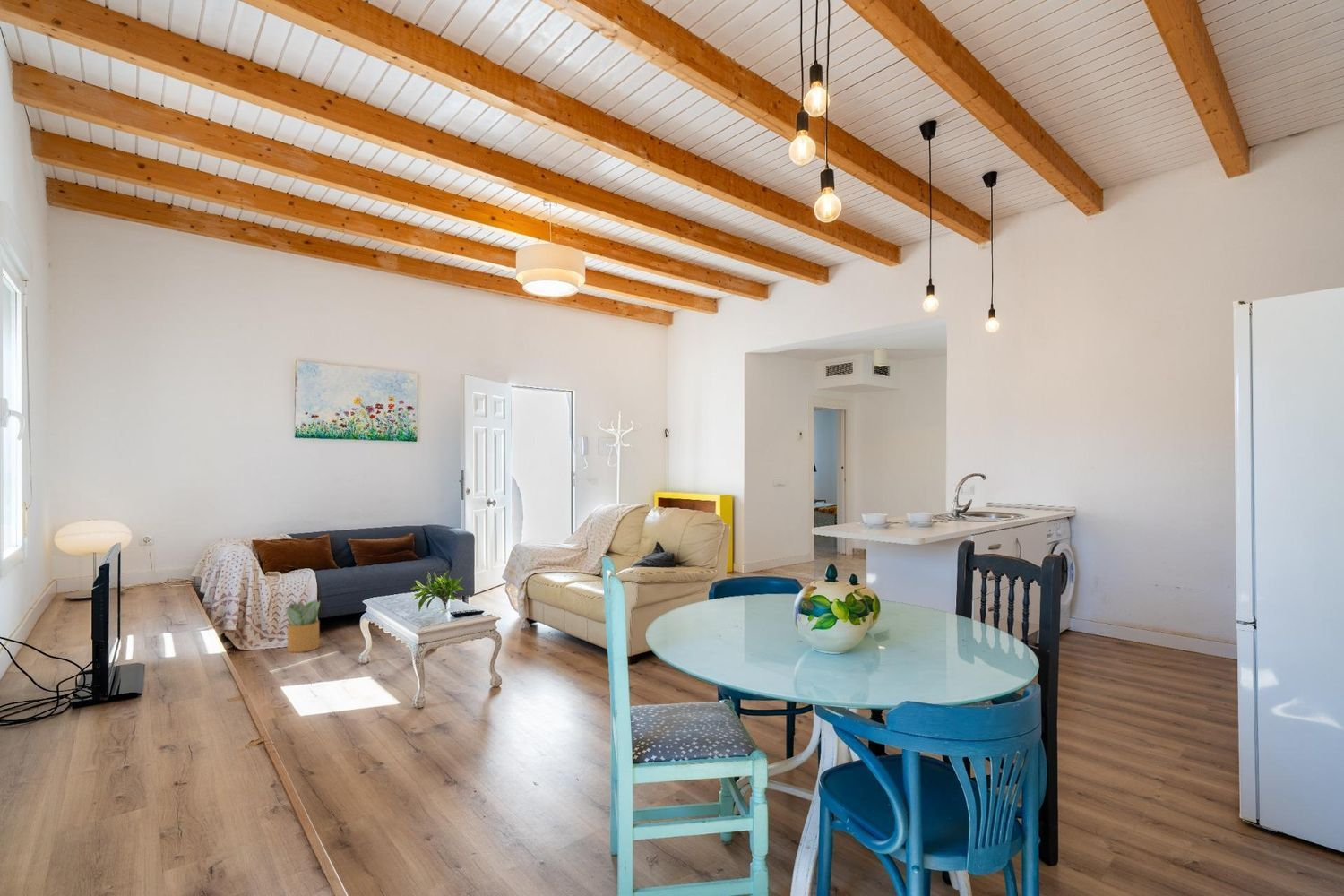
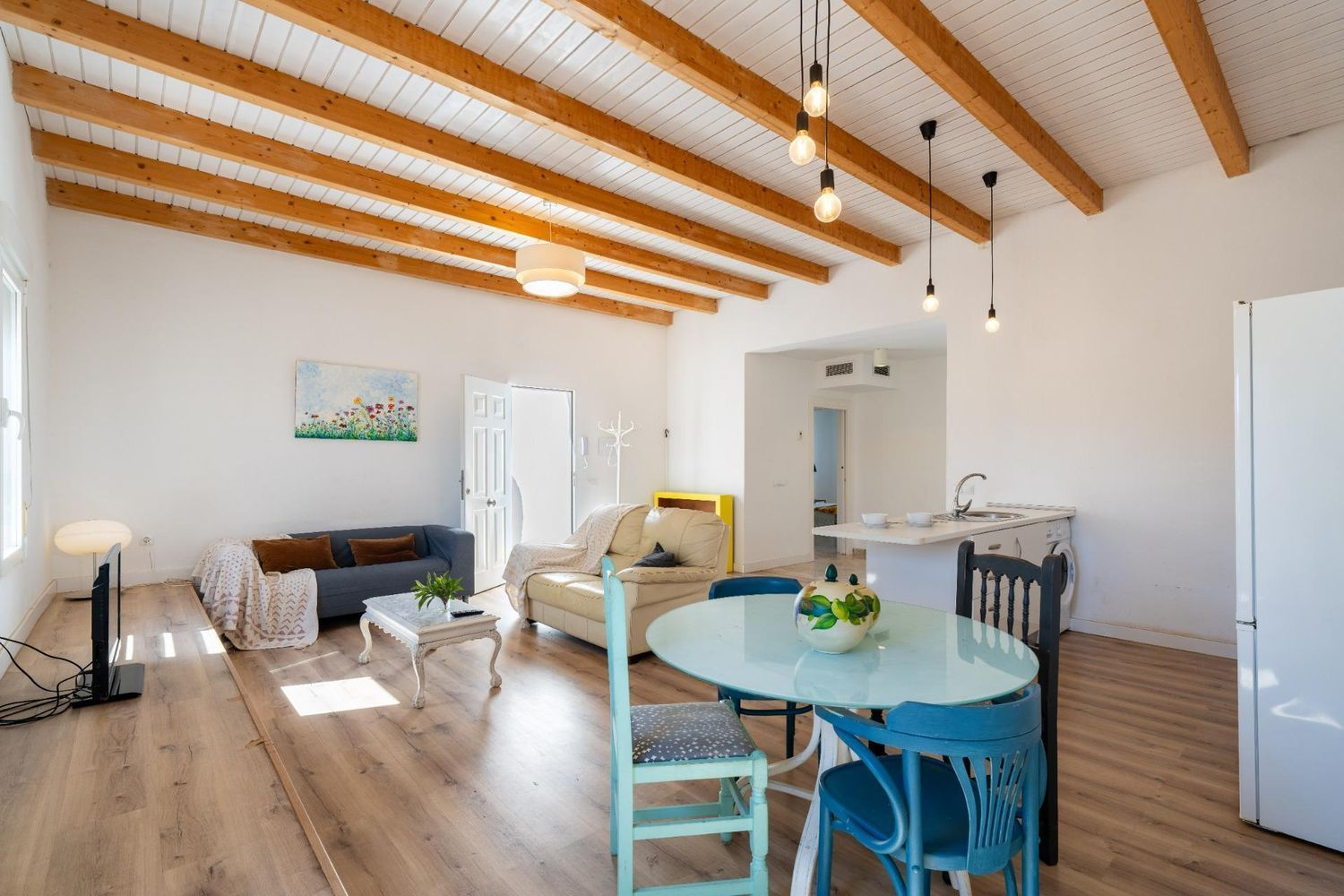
- potted plant (300, 625)
